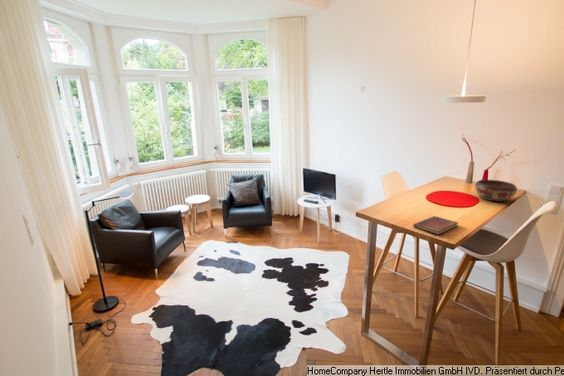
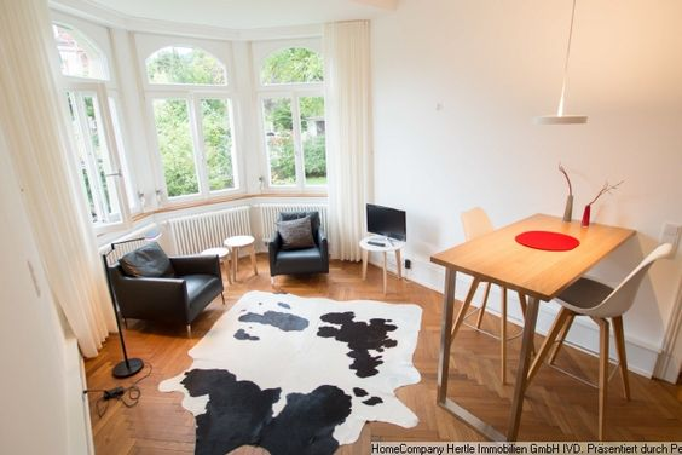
- diary (435, 224)
- decorative bowl (494, 190)
